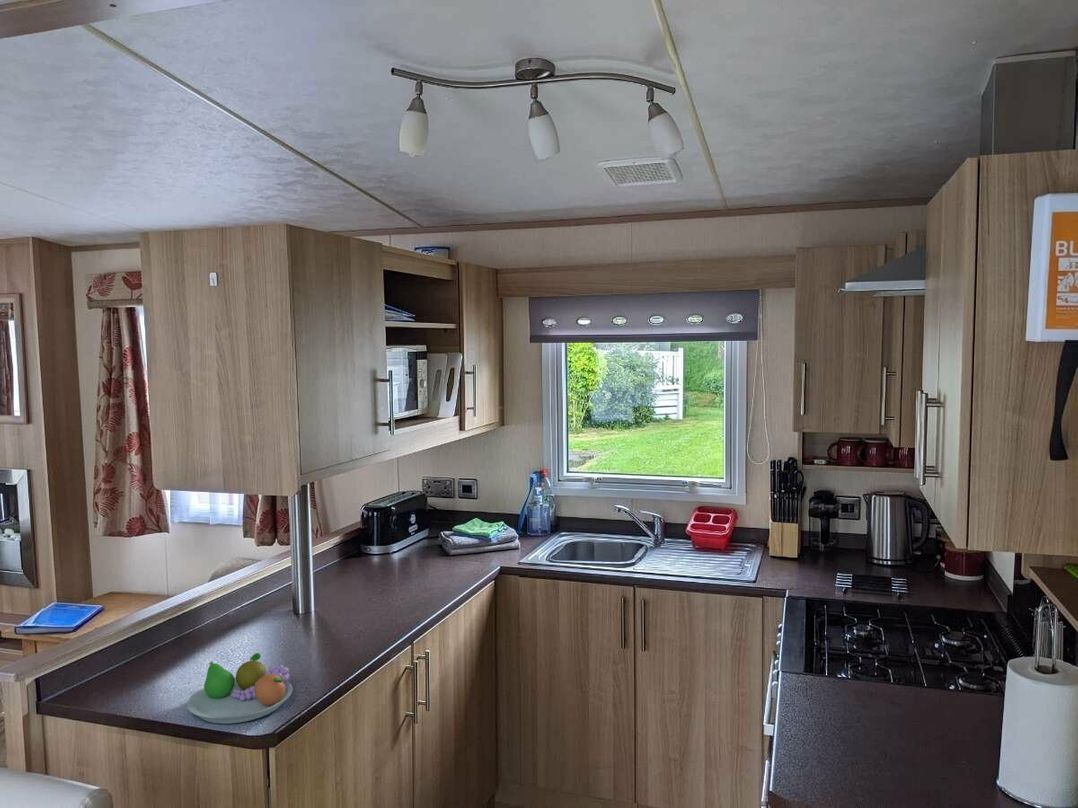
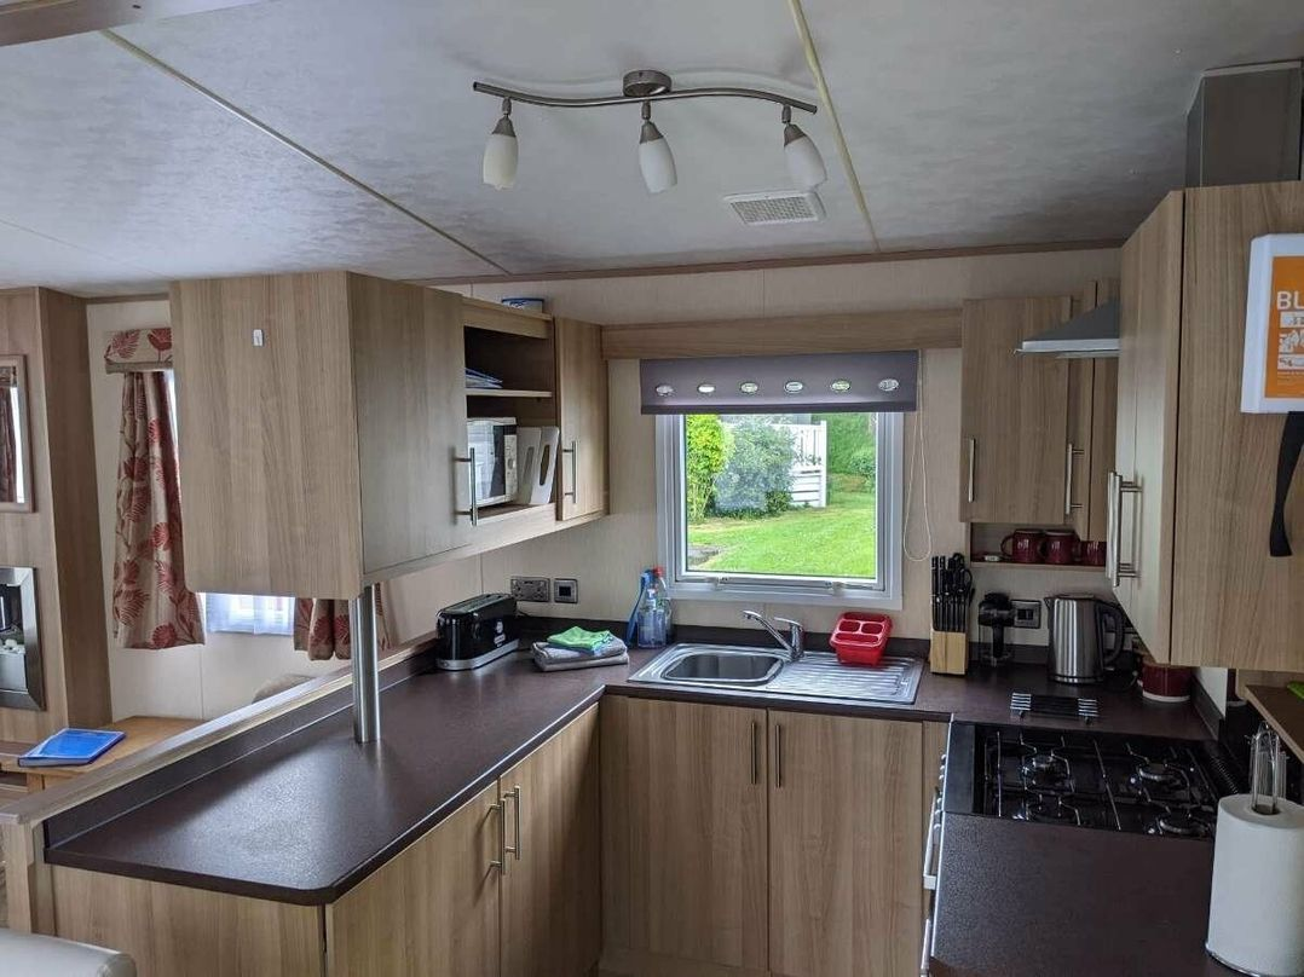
- fruit bowl (239, 684)
